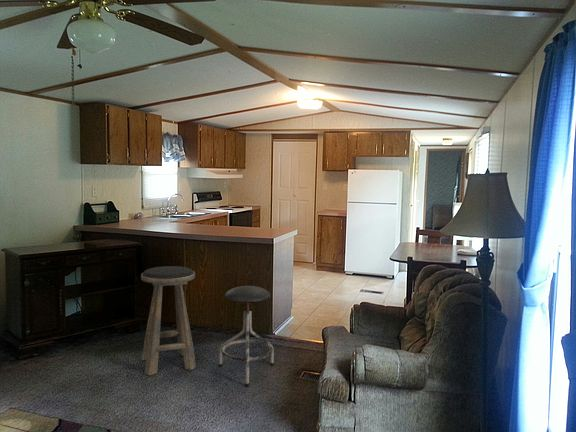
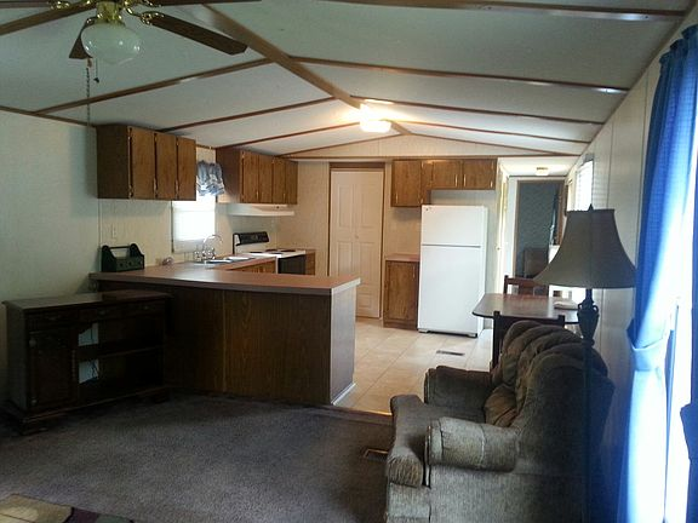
- stool (244, 329)
- stool (176, 317)
